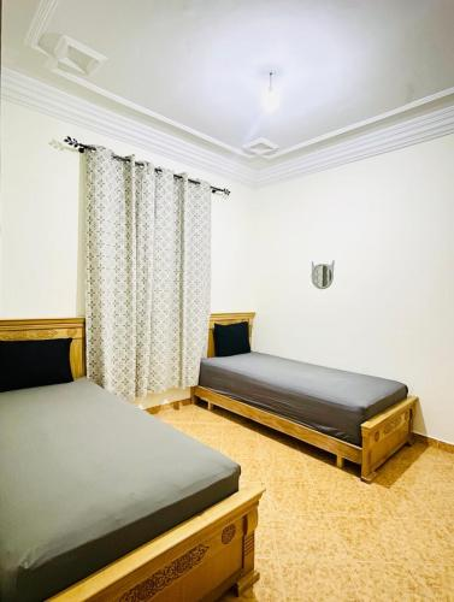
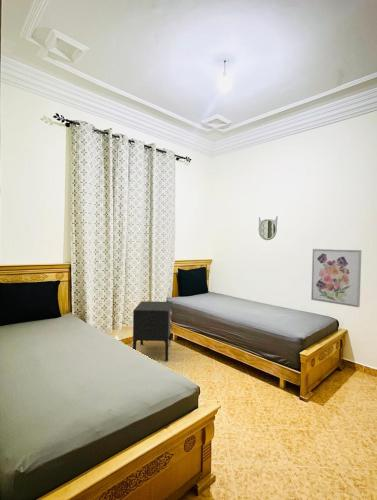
+ nightstand (153, 328)
+ wall art (334, 276)
